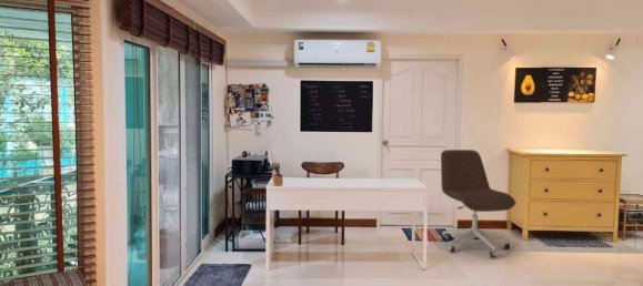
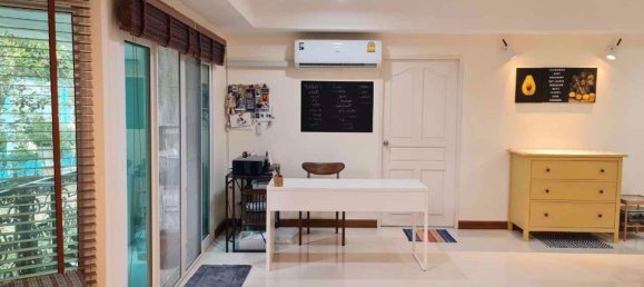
- office chair (474, 200)
